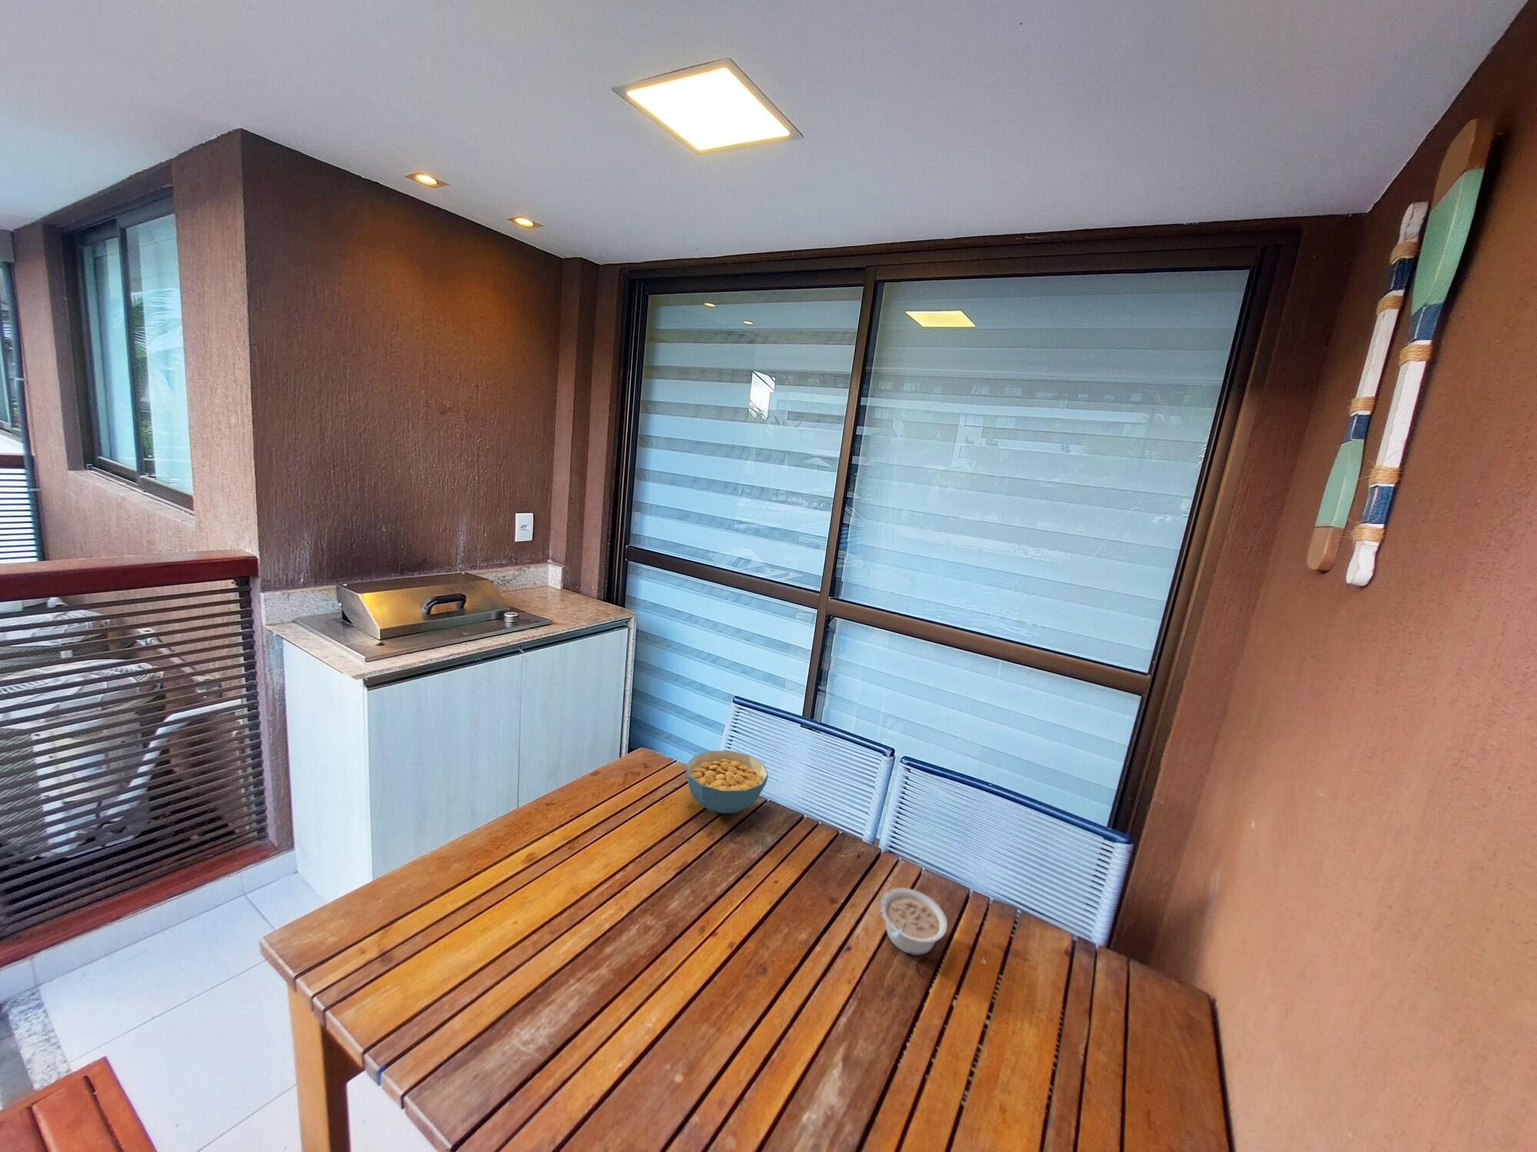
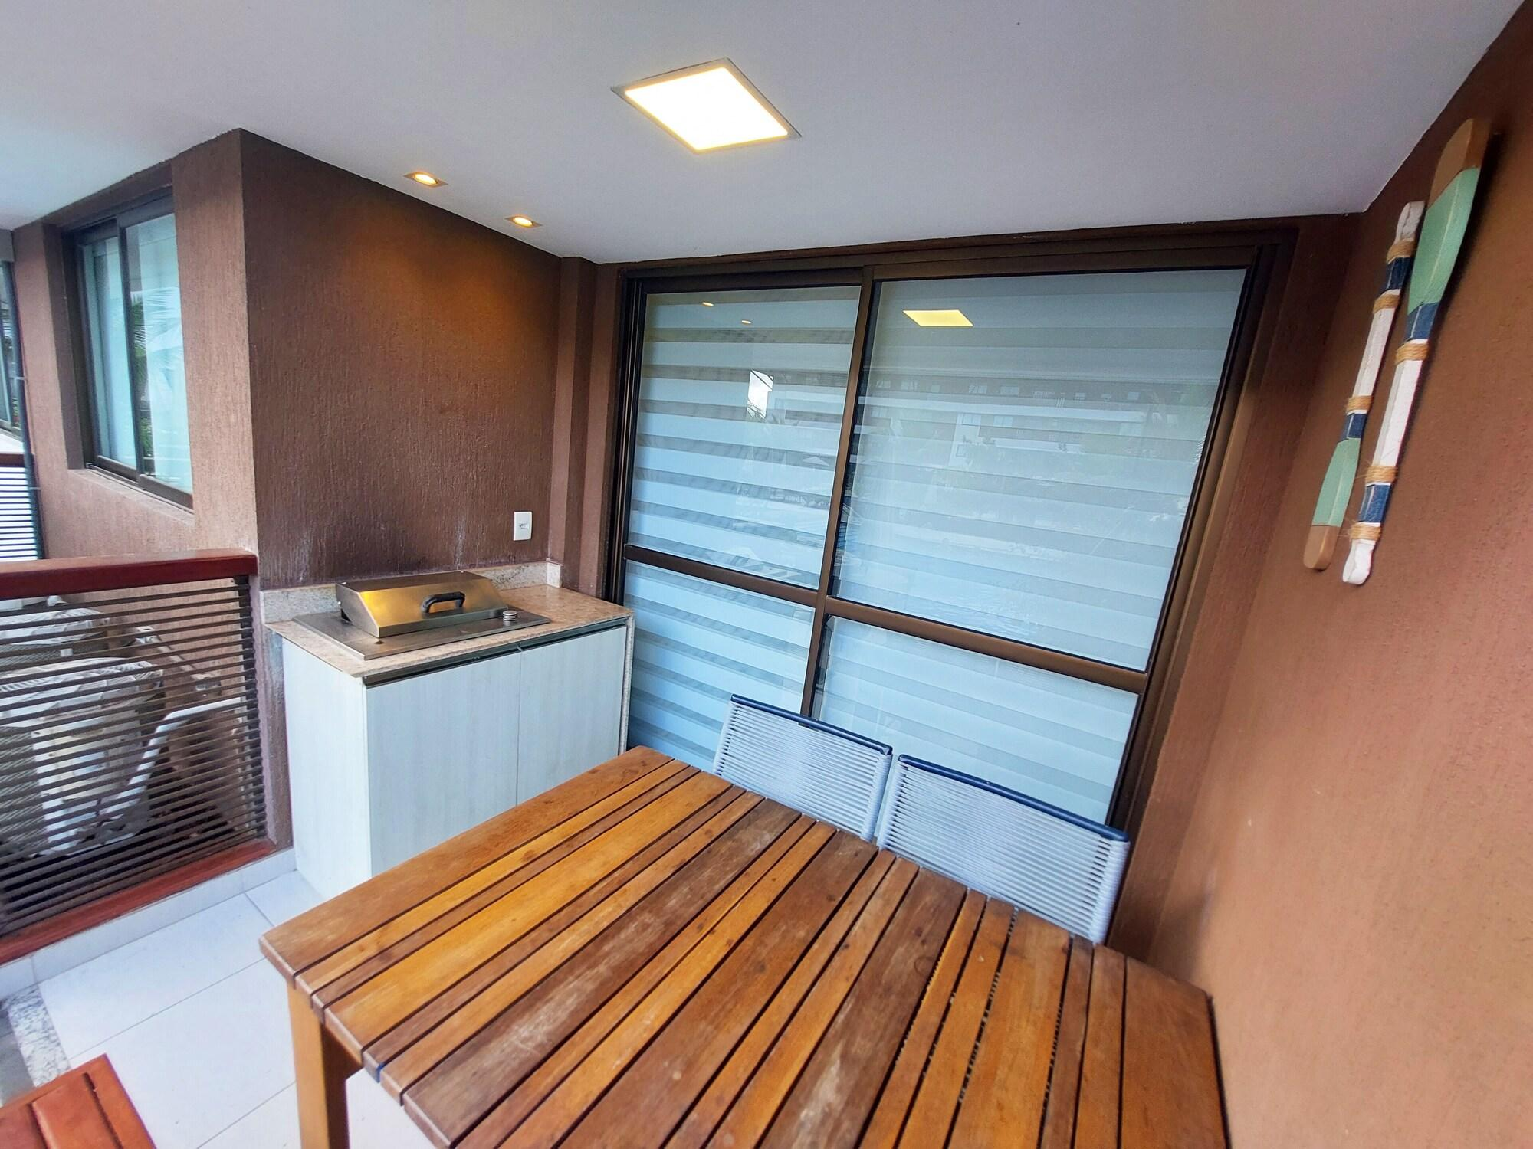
- legume (913, 925)
- cereal bowl (725, 788)
